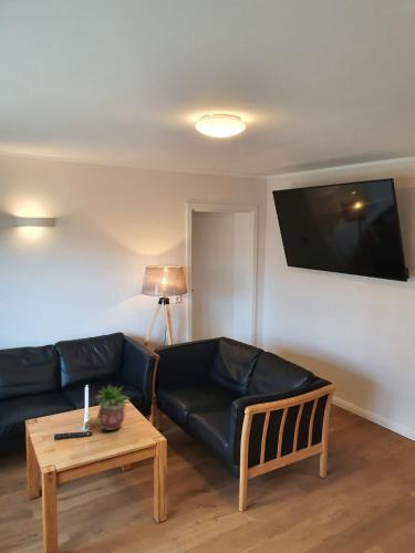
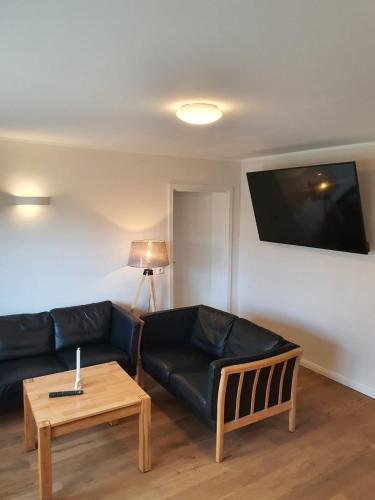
- potted plant (113, 406)
